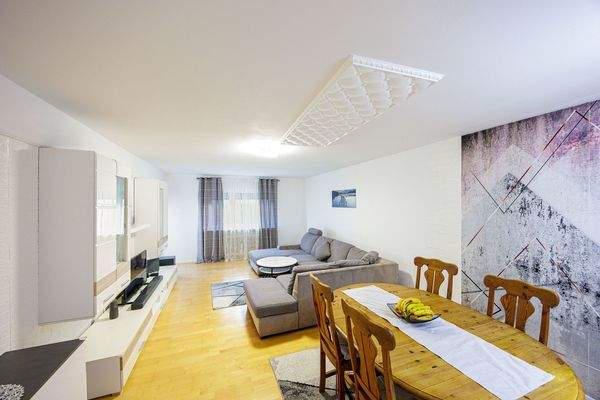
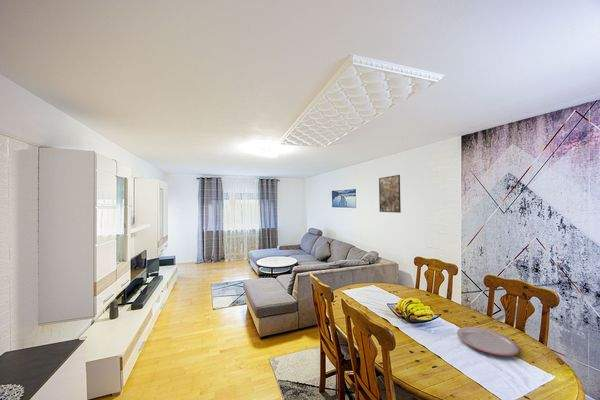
+ plate (486, 341)
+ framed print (389, 194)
